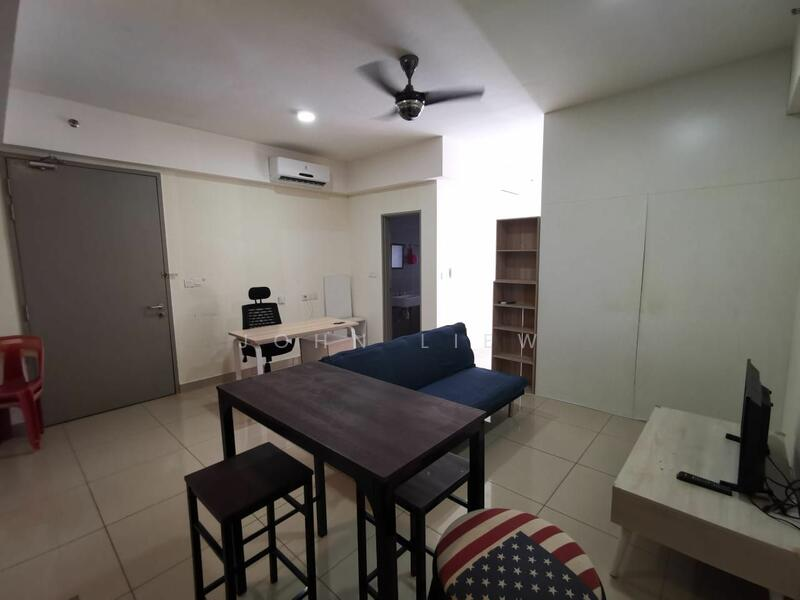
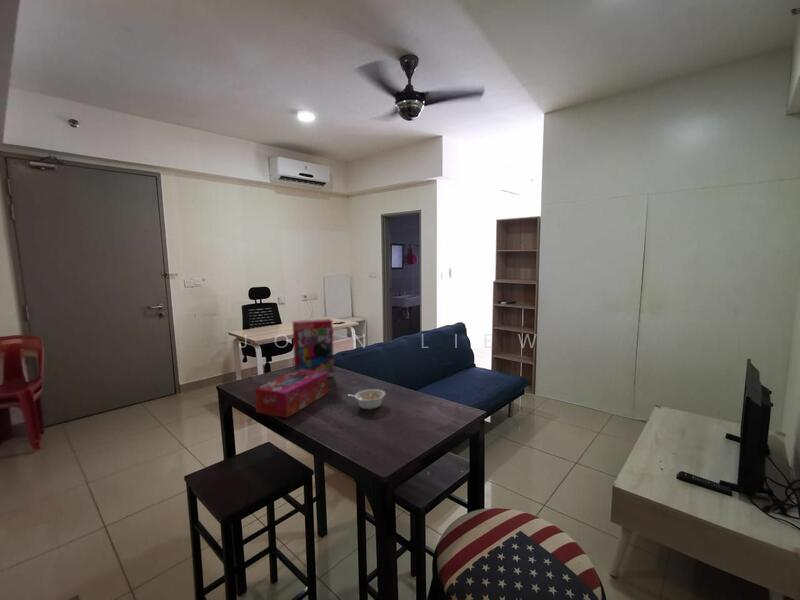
+ legume (369, 399)
+ tissue box (294, 391)
+ cereal box (313, 349)
